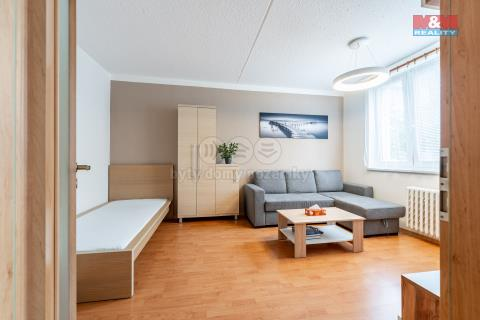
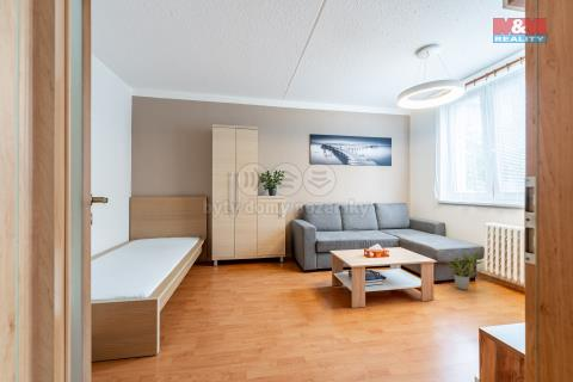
+ potted plant (466, 270)
